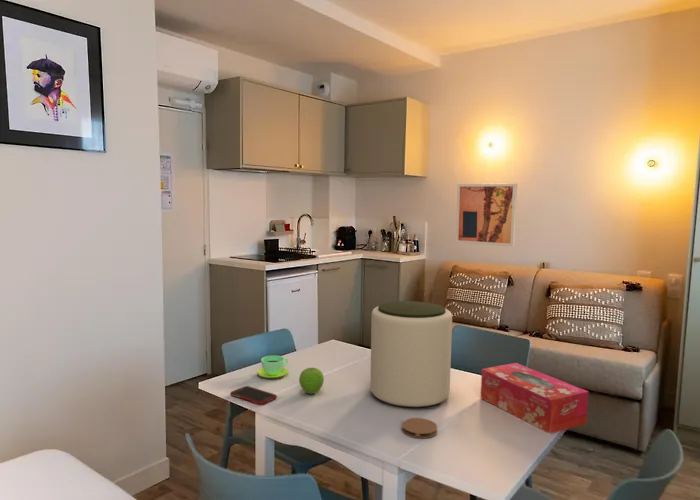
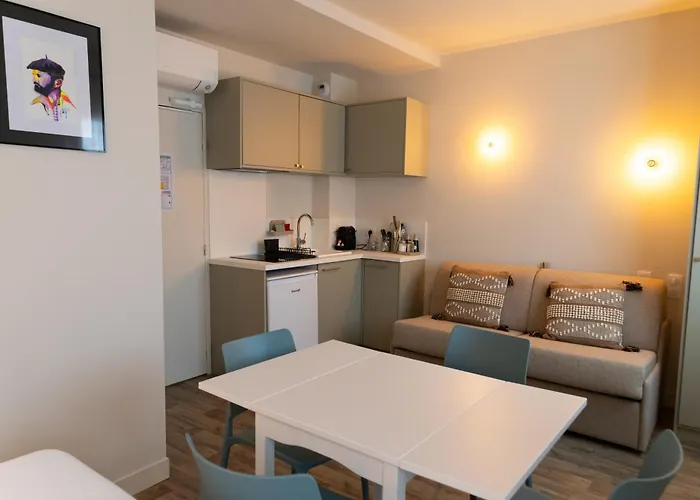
- cup (273, 366)
- tissue box (531, 394)
- coaster (419, 427)
- cell phone (253, 395)
- fruit (311, 380)
- wall art (485, 214)
- plant pot (410, 351)
